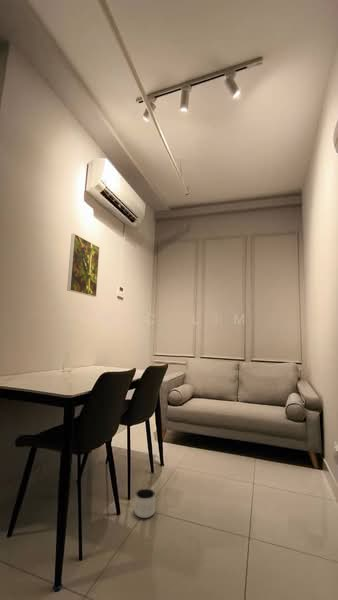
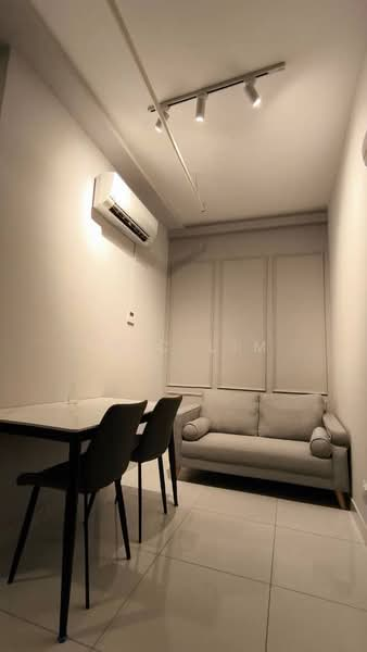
- planter (144, 502)
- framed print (84, 267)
